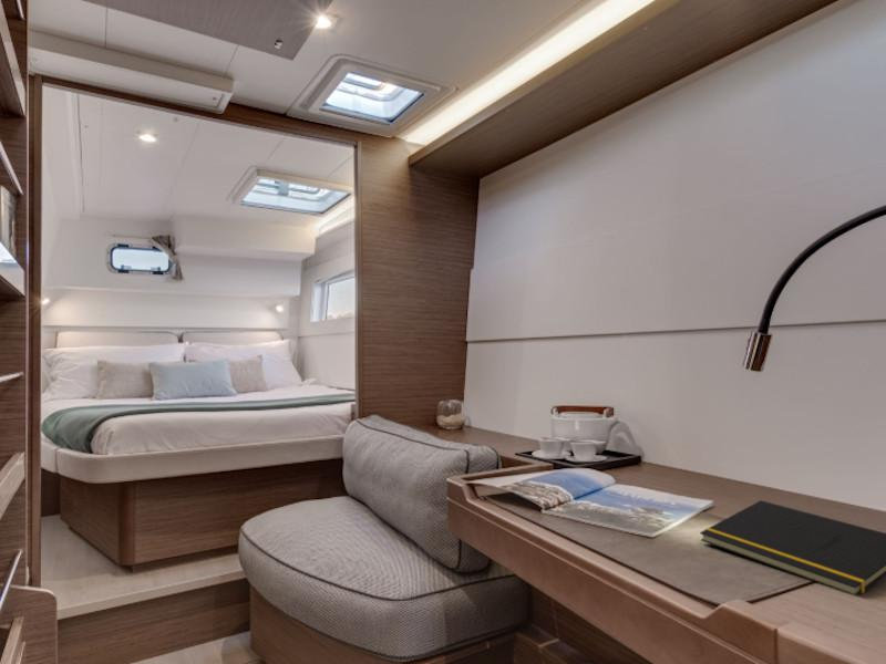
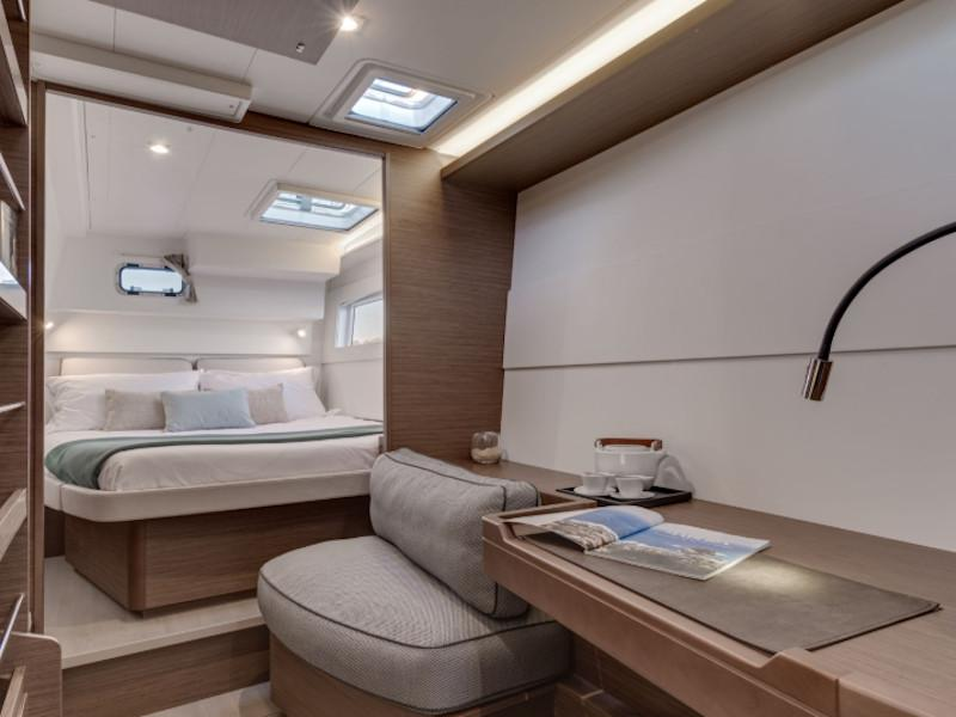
- notepad (801, 540)
